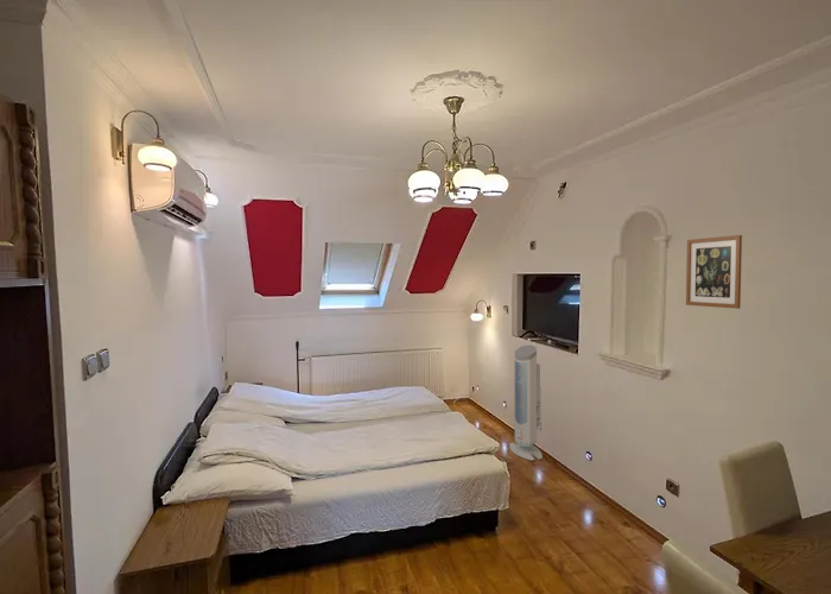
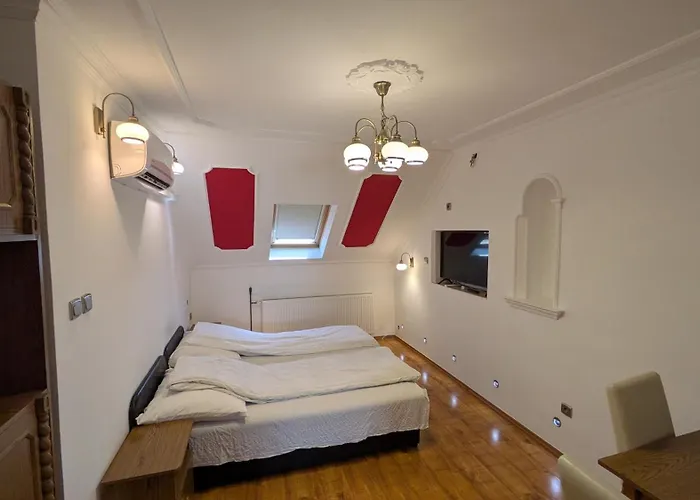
- wall art (711, 272)
- air purifier (525, 398)
